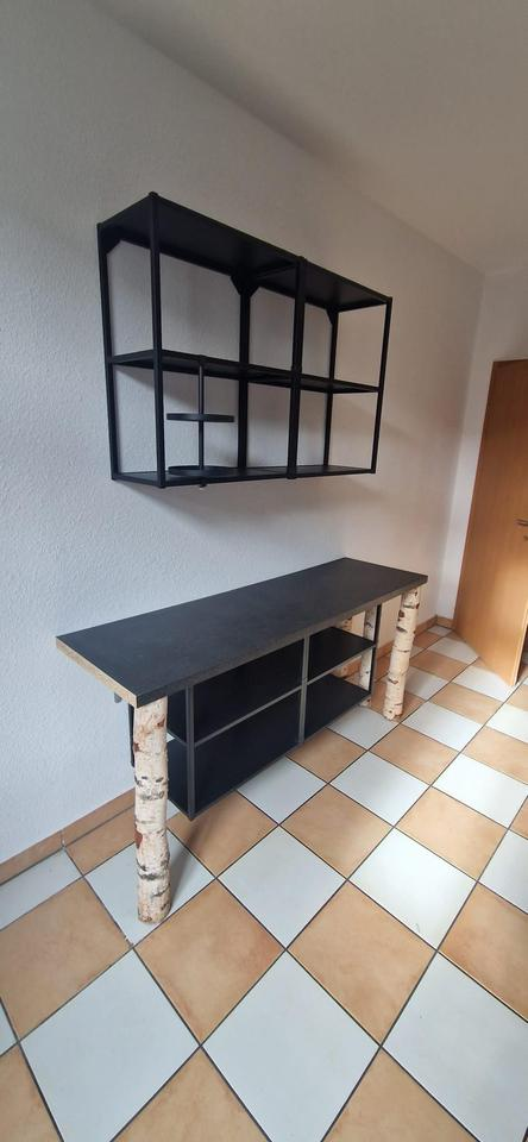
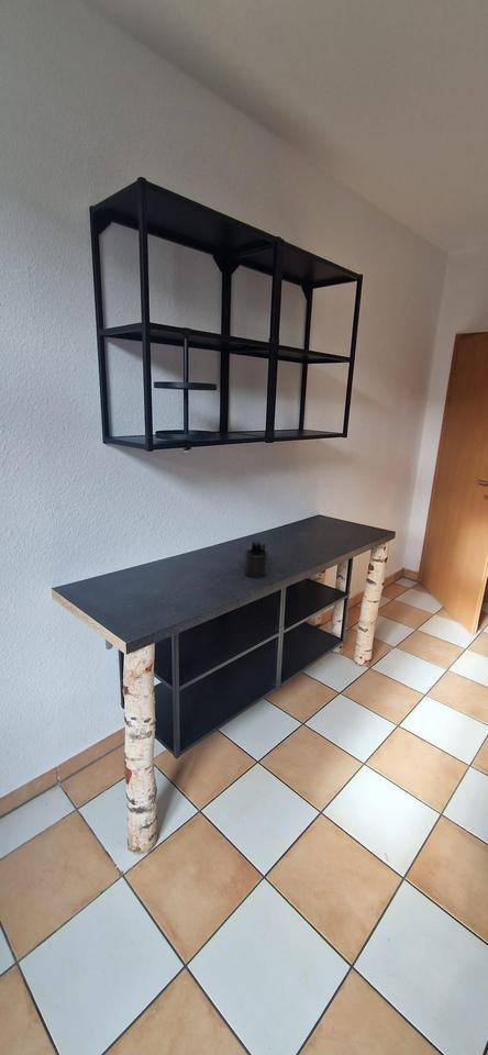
+ pen holder (256, 557)
